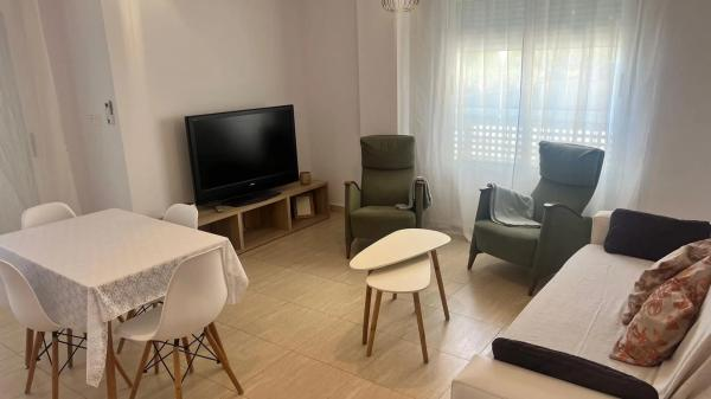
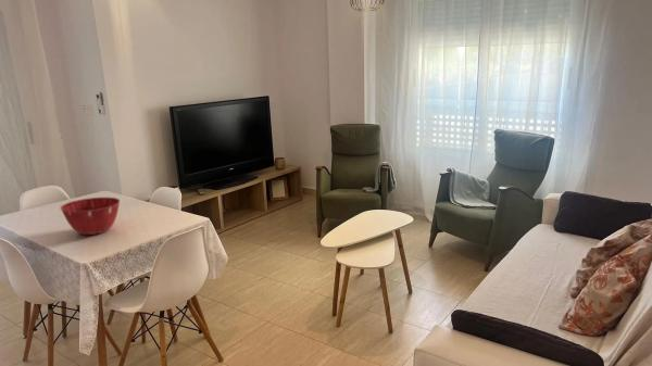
+ mixing bowl (92, 217)
